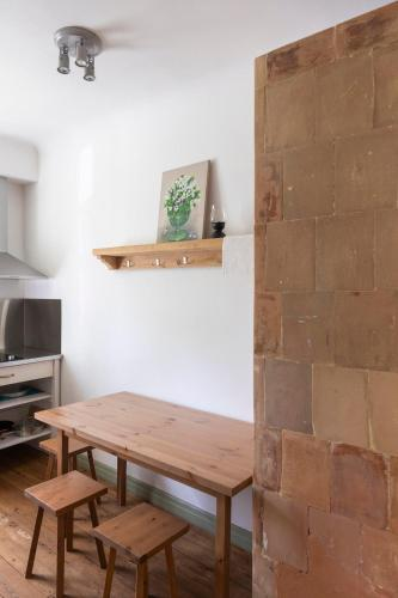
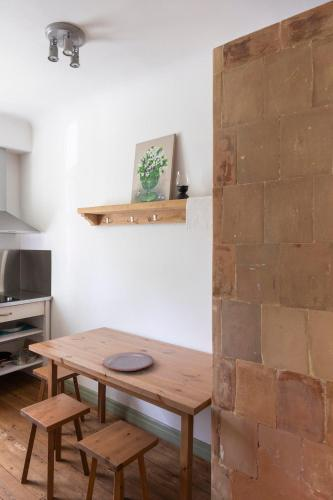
+ plate (128, 362)
